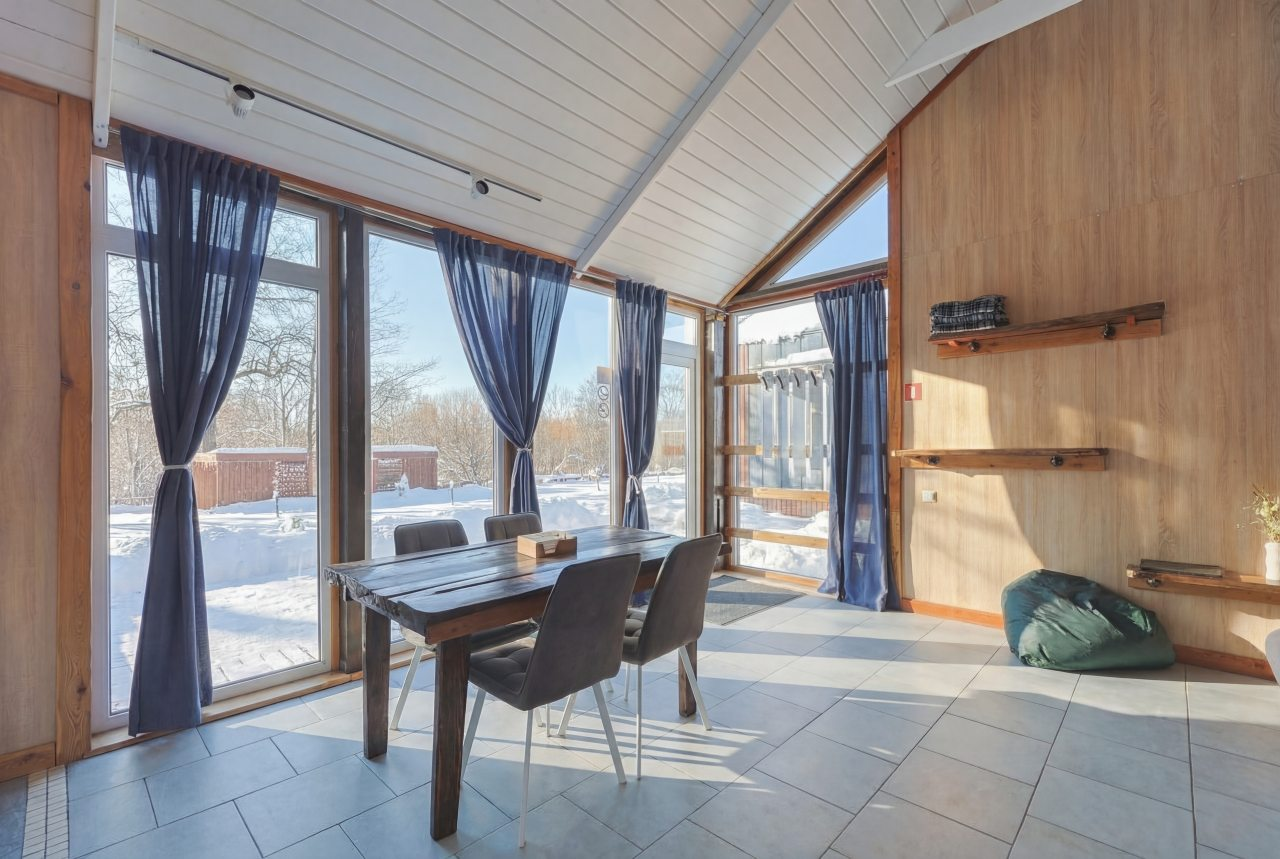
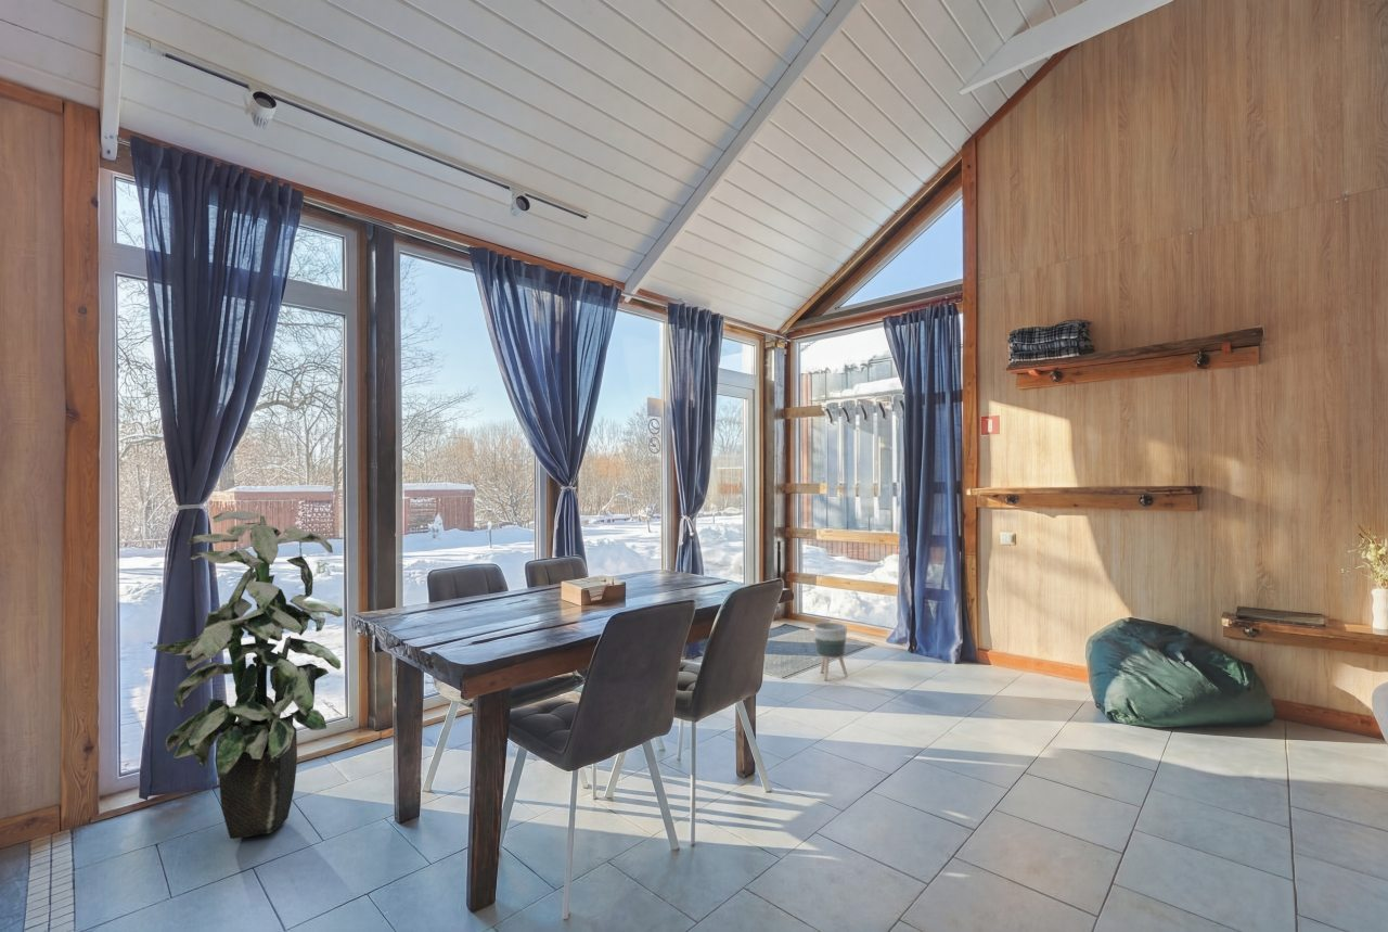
+ planter (830, 651)
+ indoor plant (252, 666)
